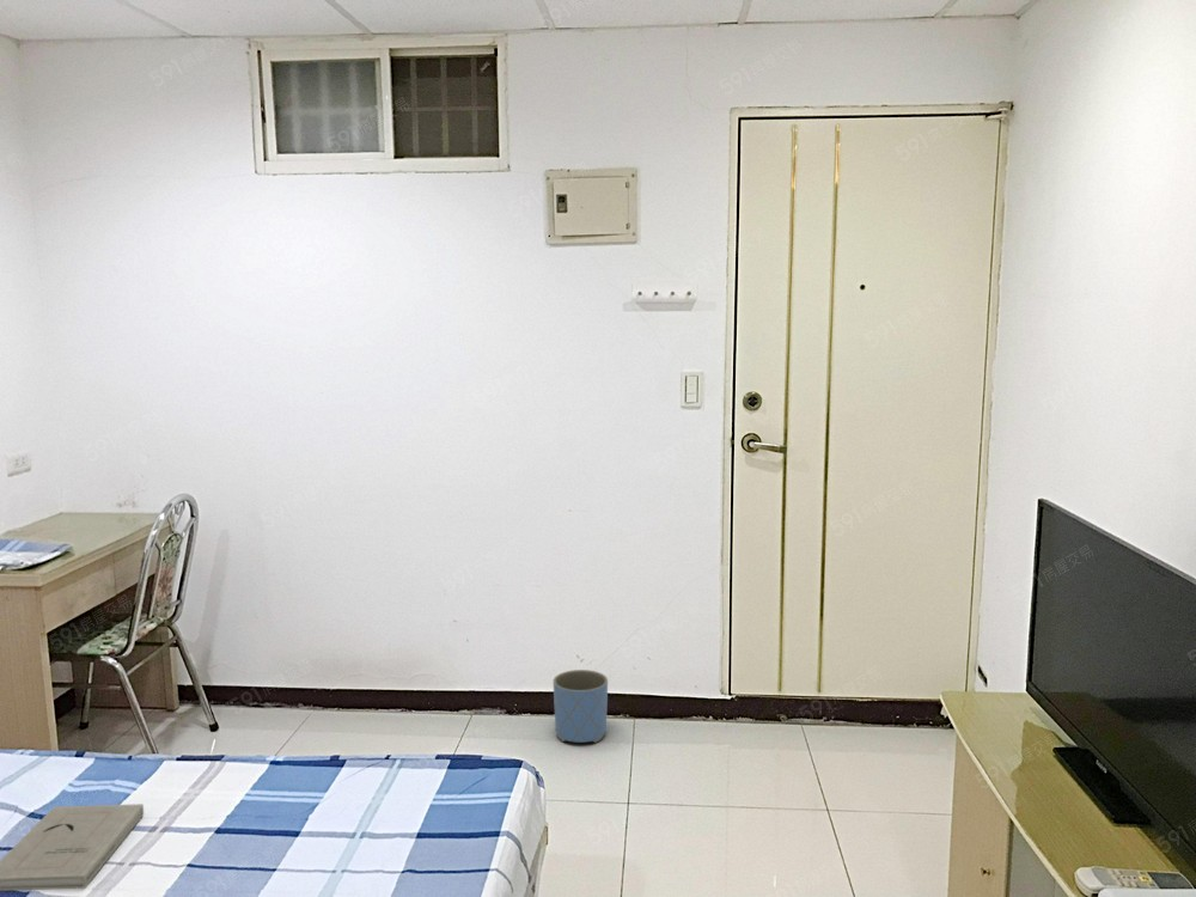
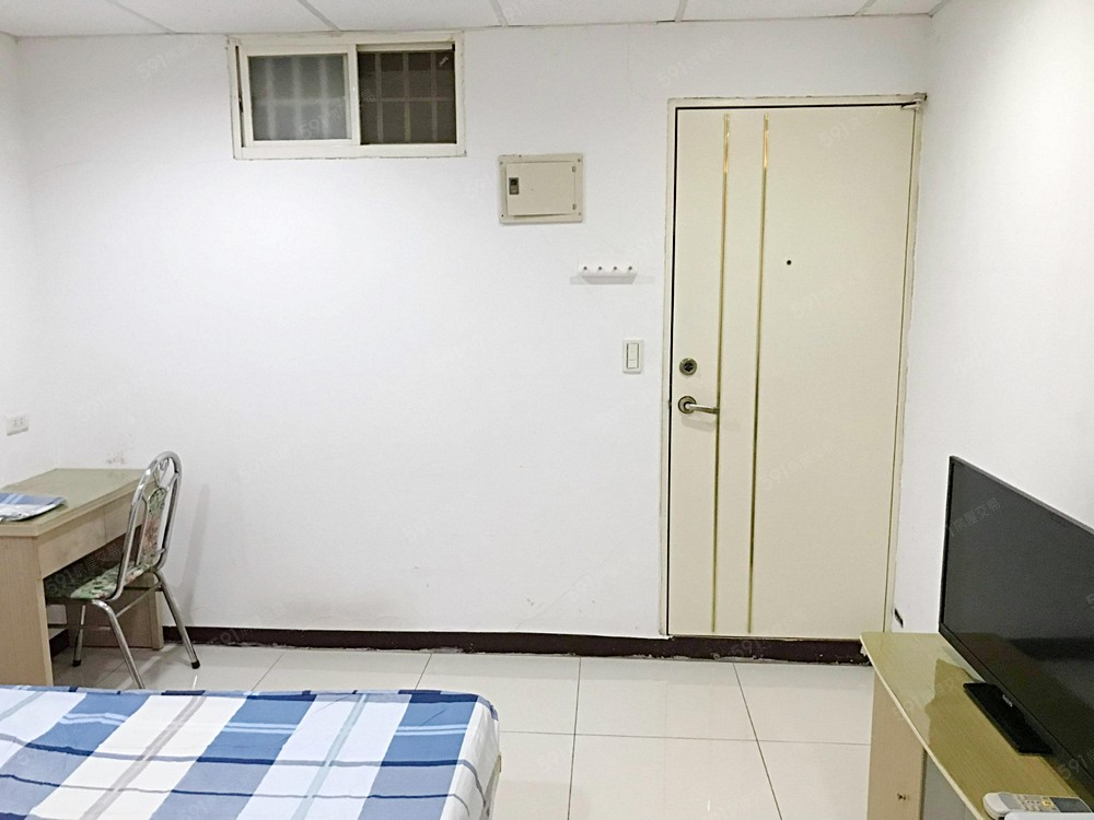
- book (68, 844)
- planter (580, 707)
